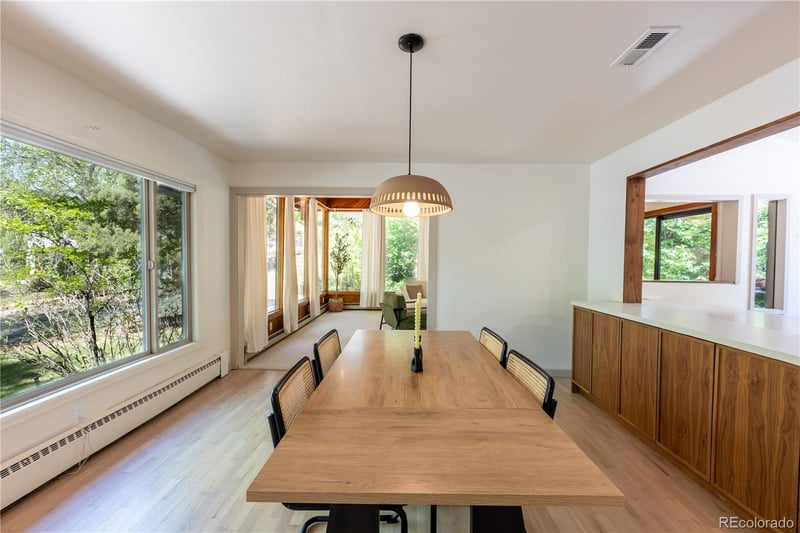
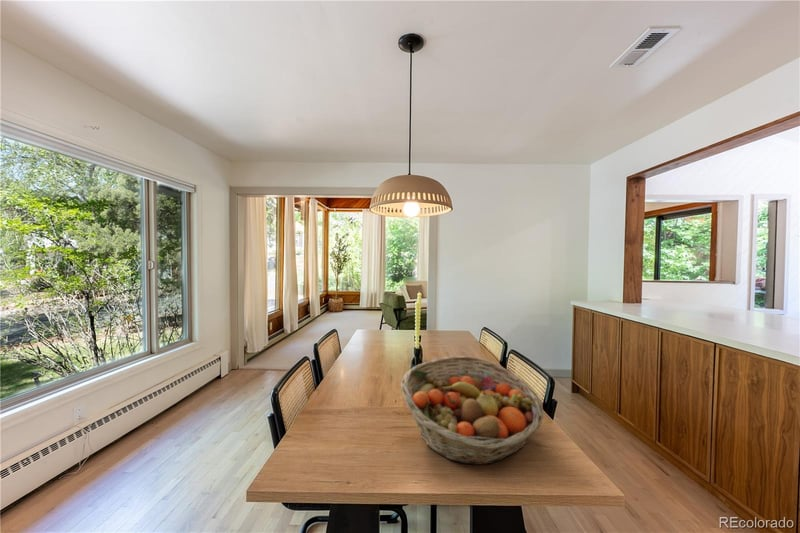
+ fruit basket (471, 403)
